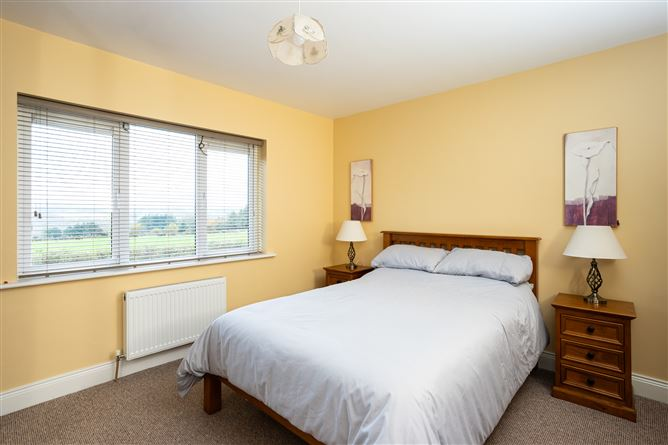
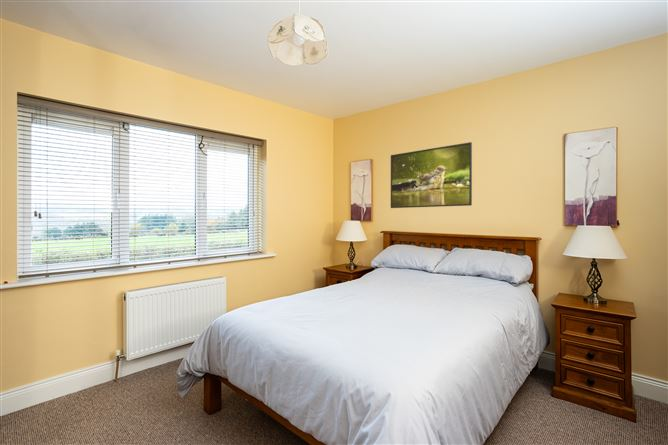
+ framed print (427, 178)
